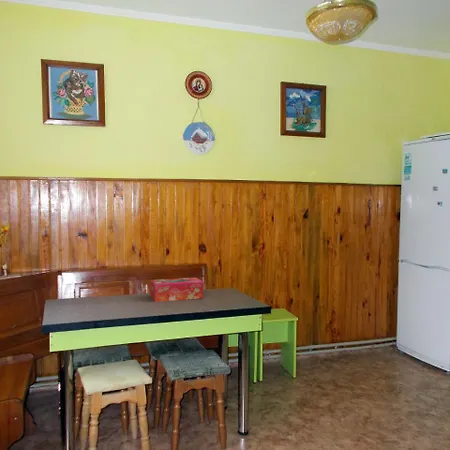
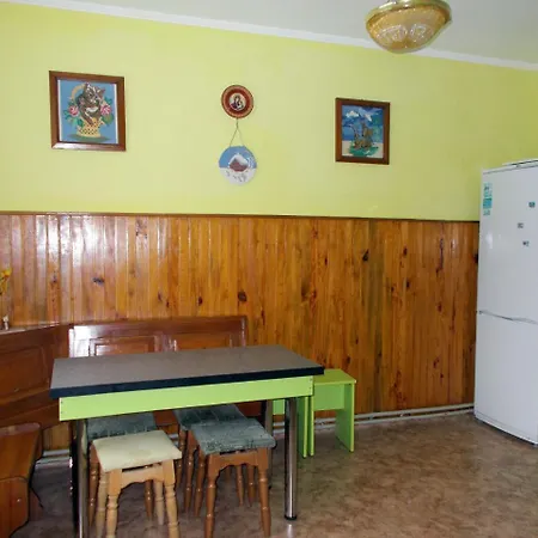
- tissue box (176, 289)
